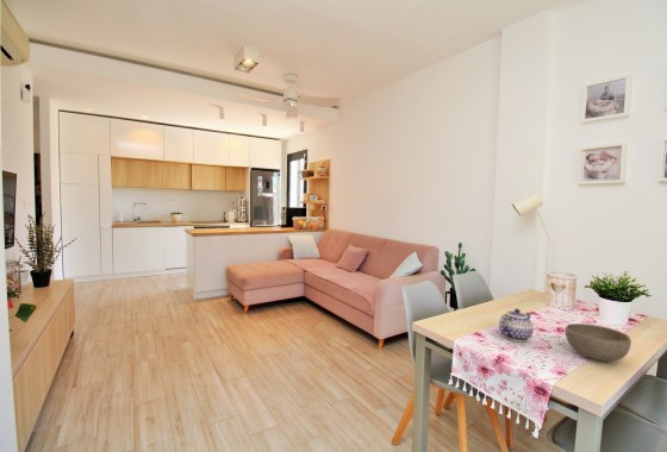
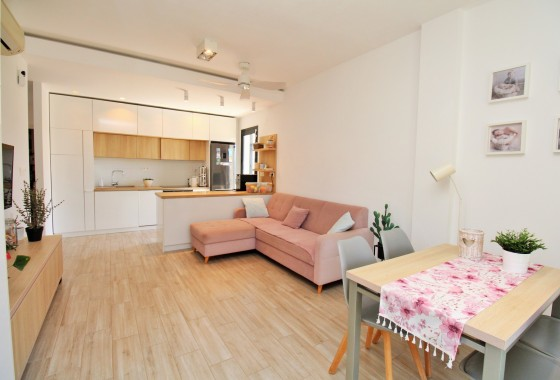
- bowl (596, 344)
- teapot (516, 322)
